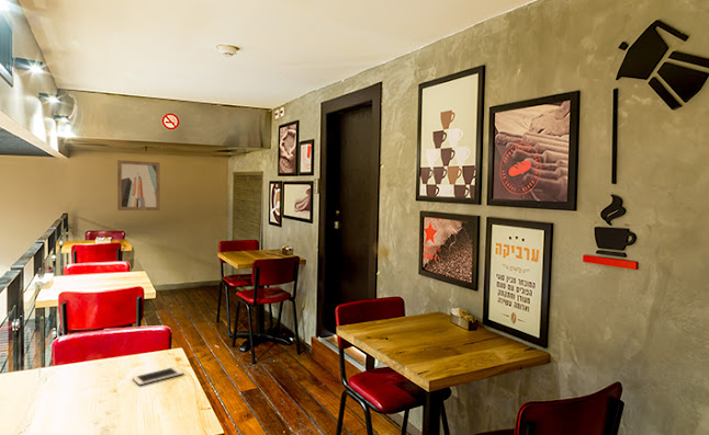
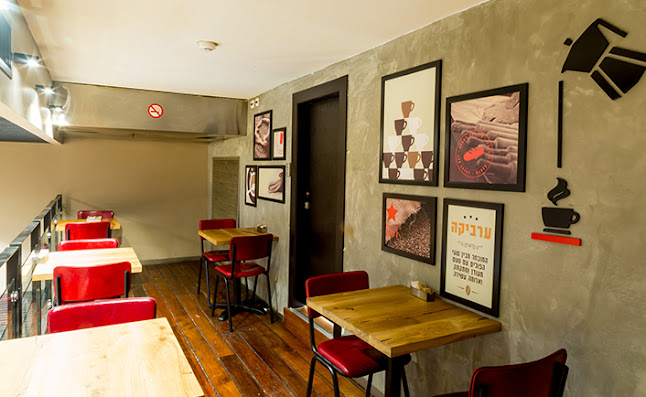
- cell phone (158, 375)
- wall art (138, 185)
